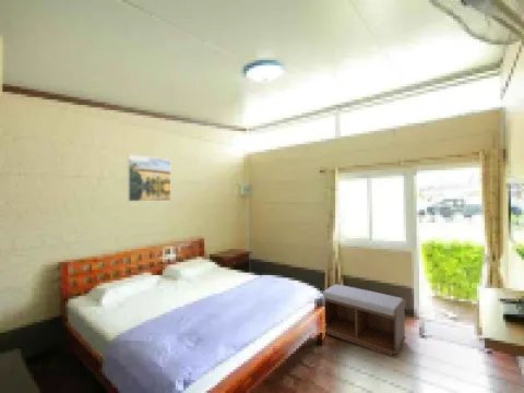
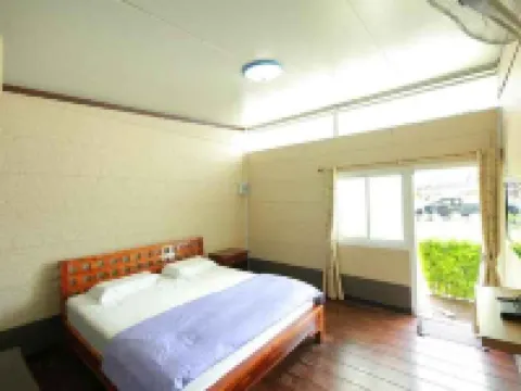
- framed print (150, 179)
- bench (361, 315)
